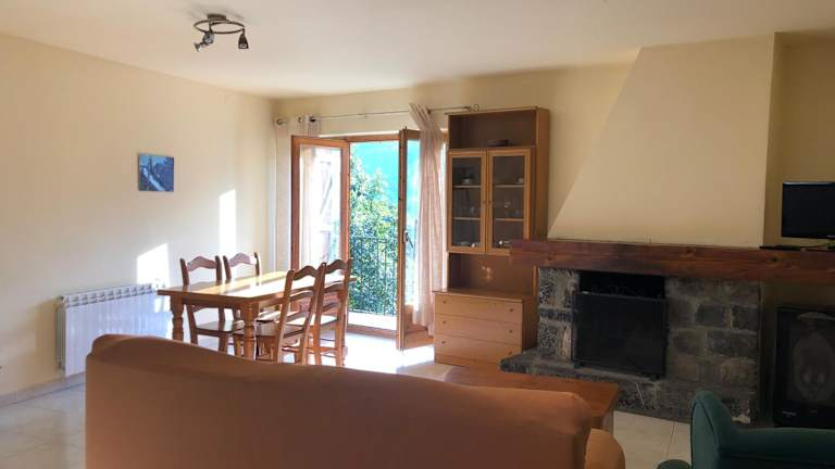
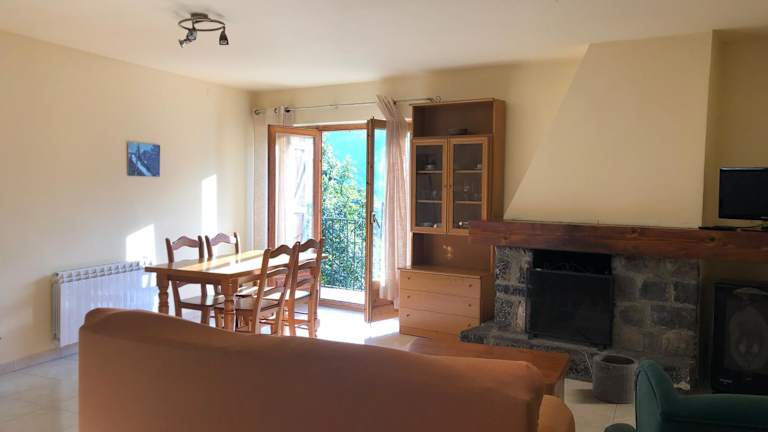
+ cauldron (615, 378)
